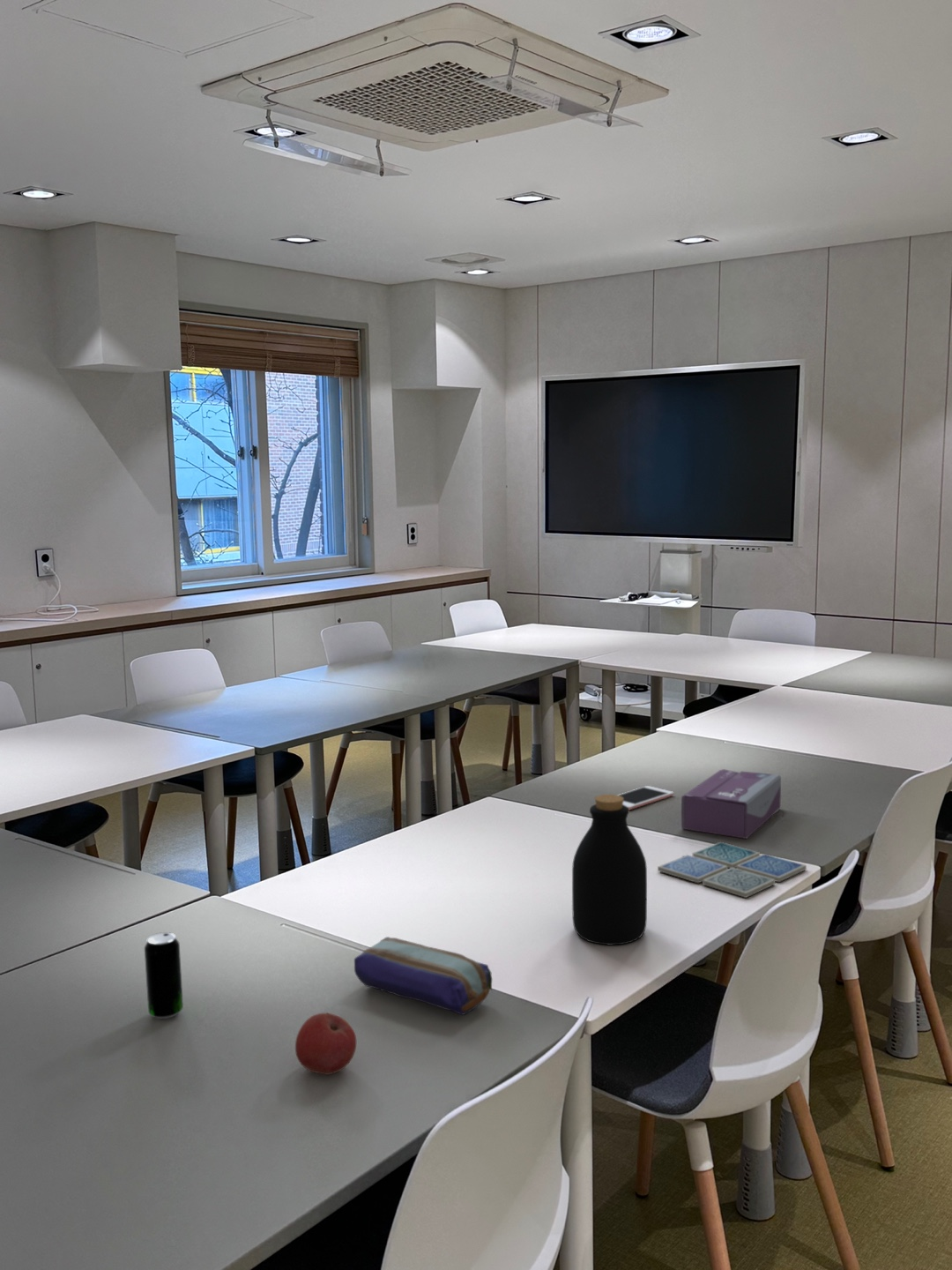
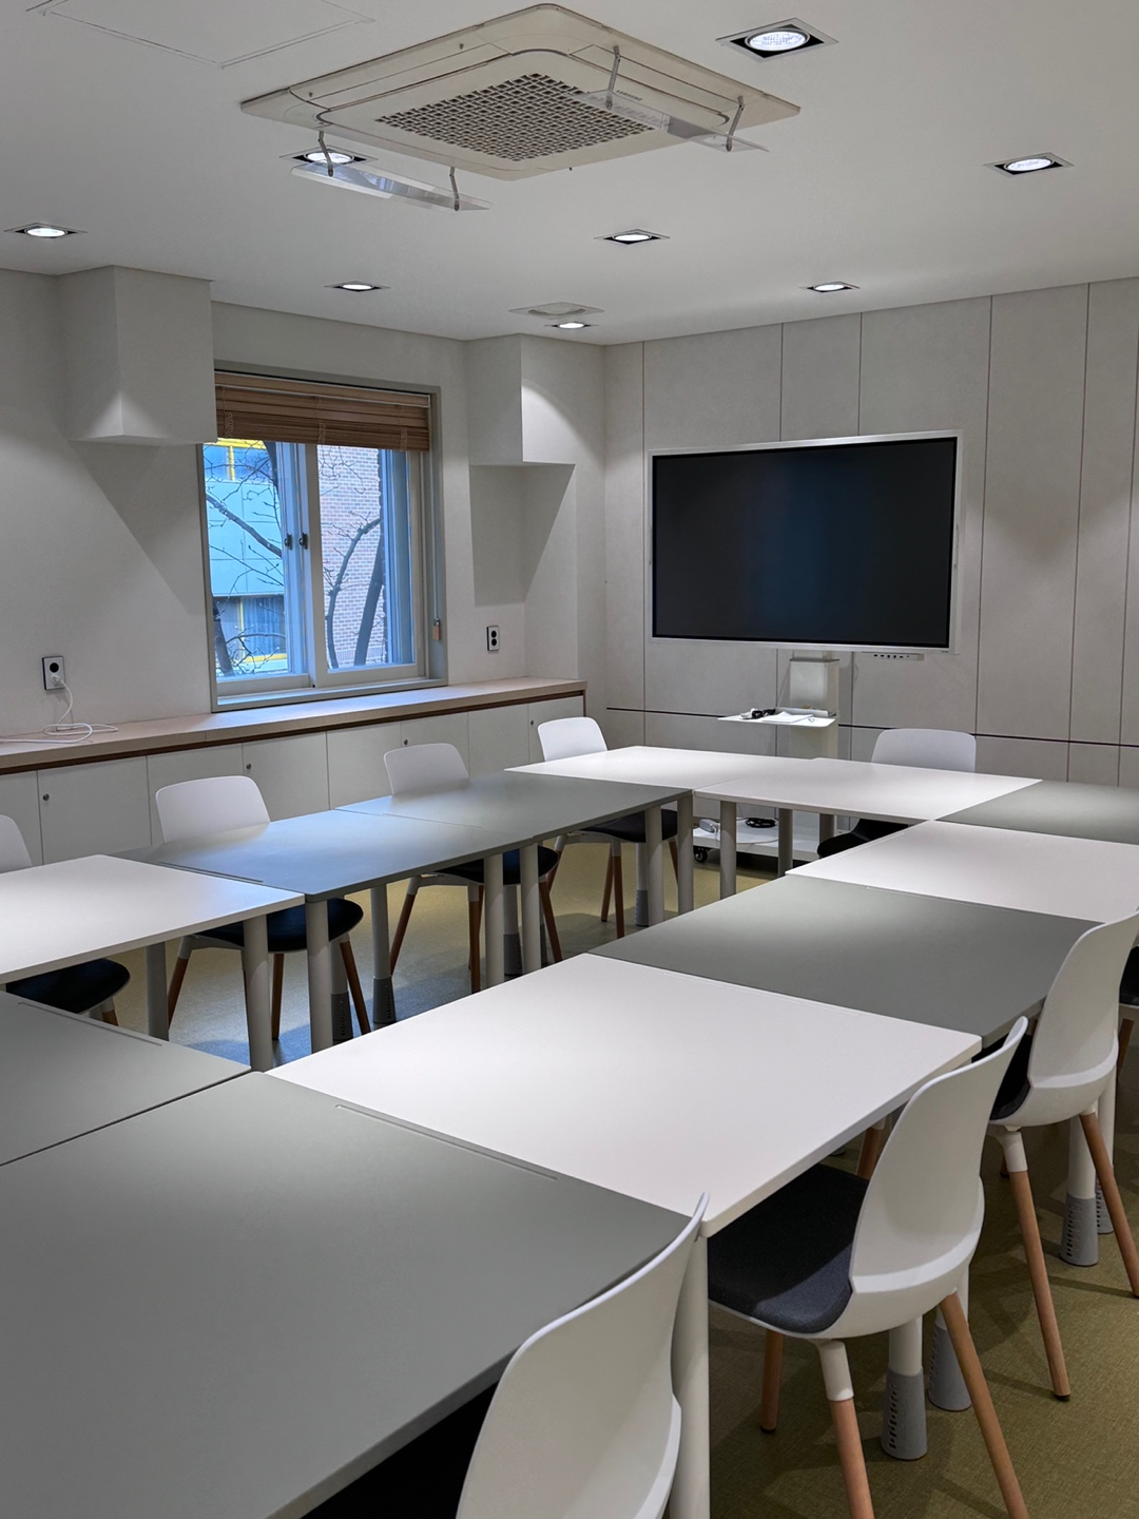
- tissue box (732, 801)
- drink coaster (732, 868)
- cell phone (638, 797)
- pencil case (421, 974)
- beverage can (163, 975)
- bottle (609, 865)
- apple (325, 1042)
